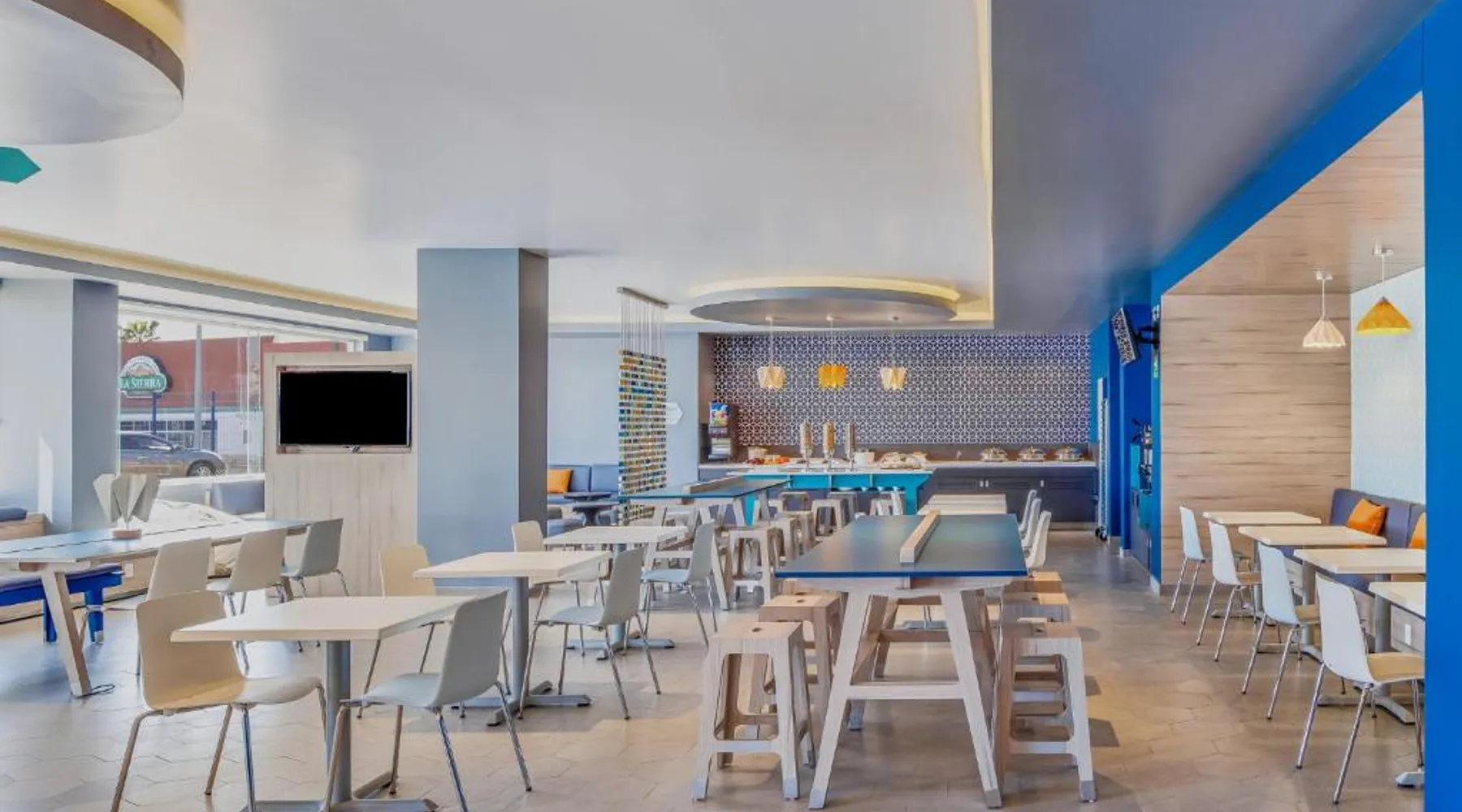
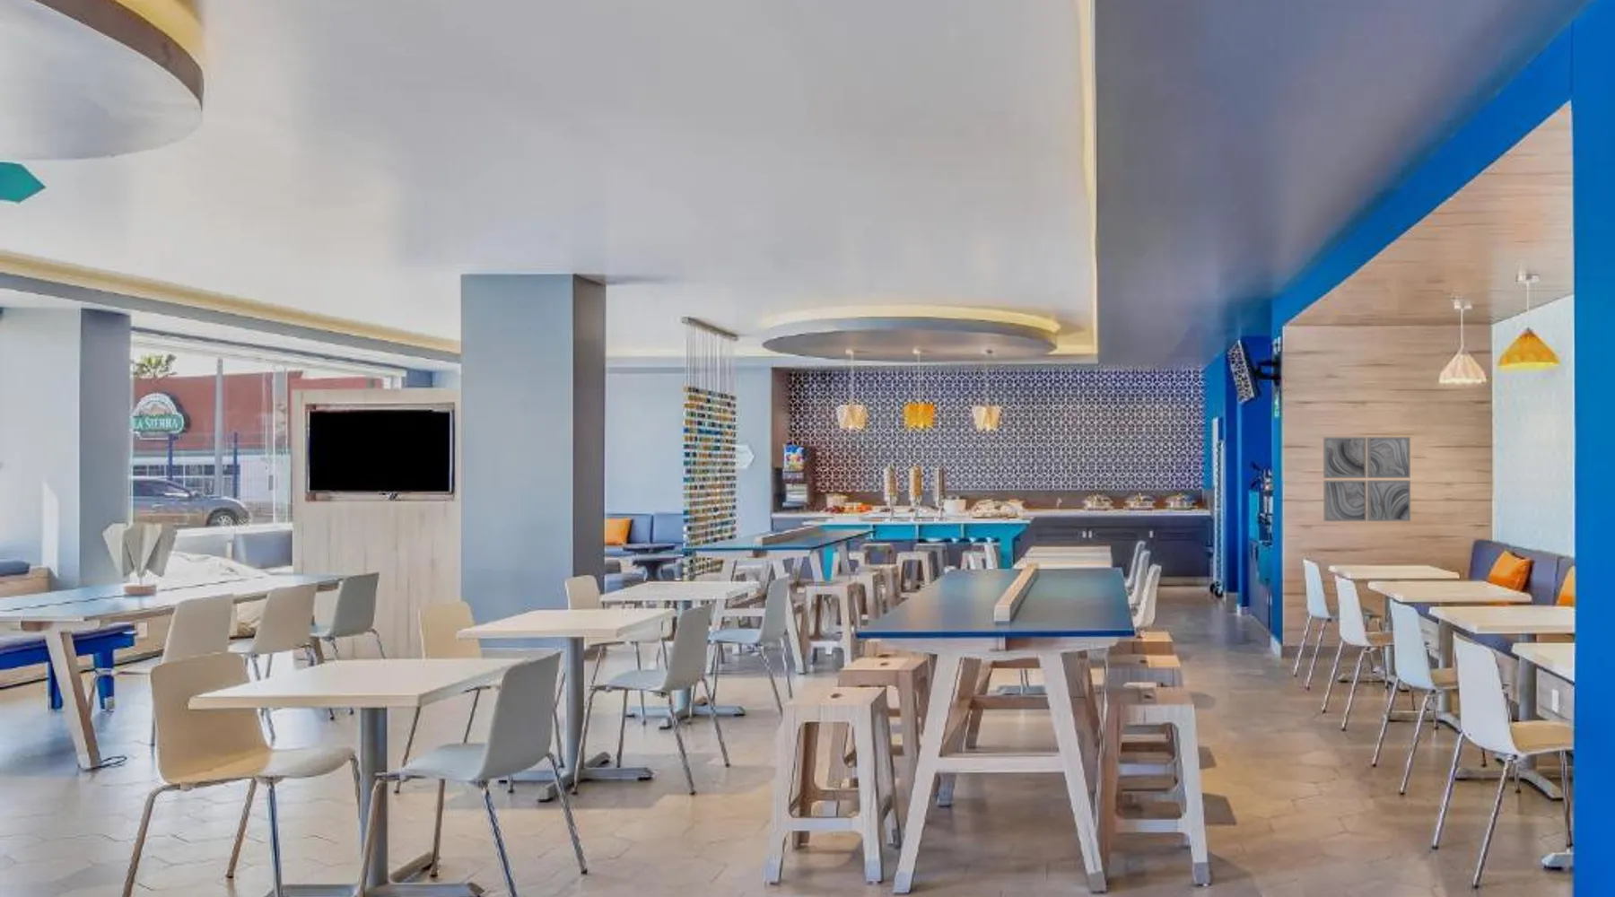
+ wall art (1368, 479)
